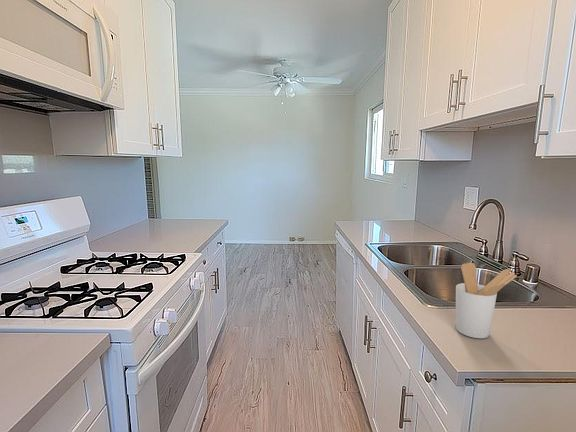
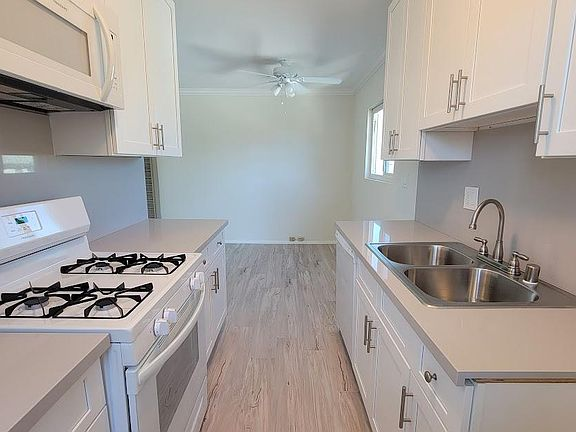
- utensil holder (484, 300)
